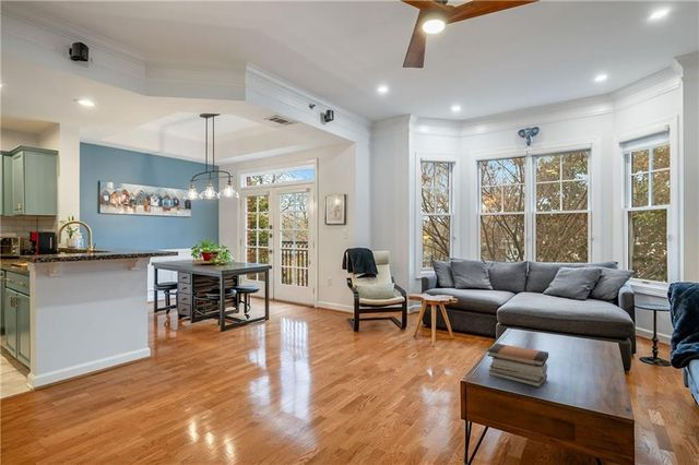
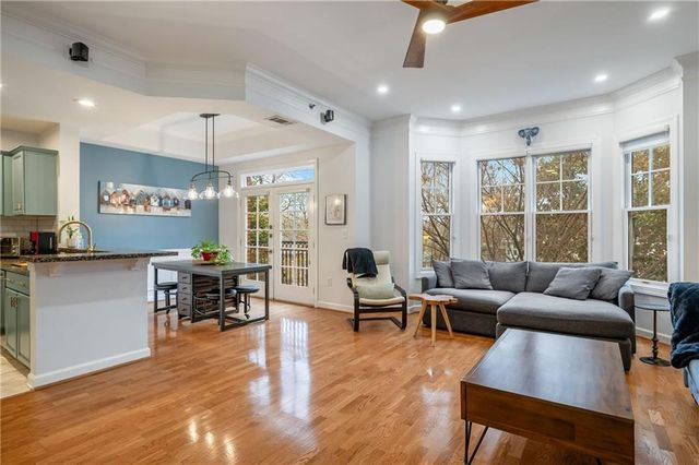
- book stack (518, 363)
